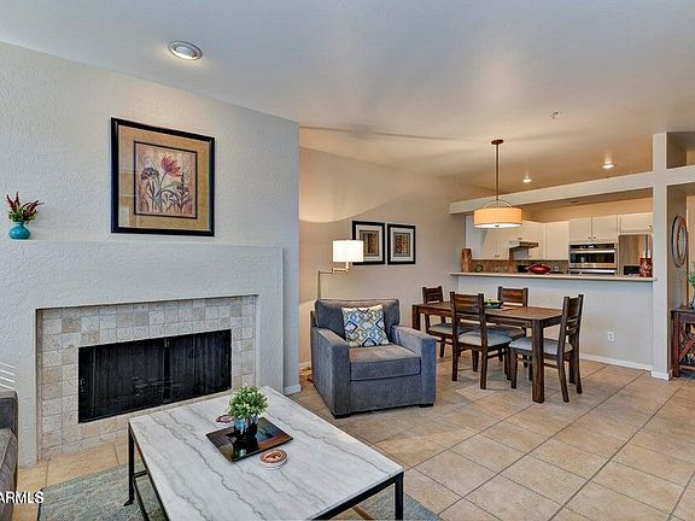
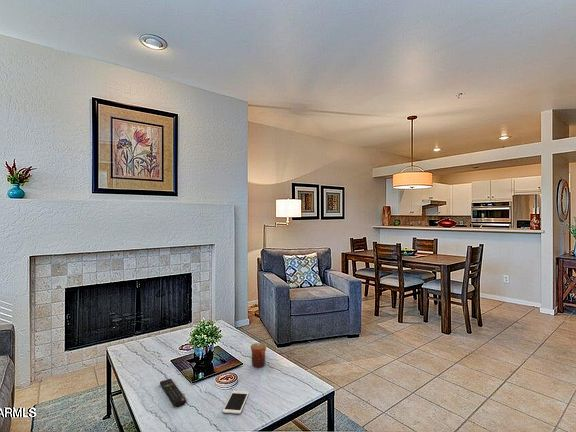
+ cell phone (236, 401)
+ mug (259, 356)
+ remote control (172, 392)
